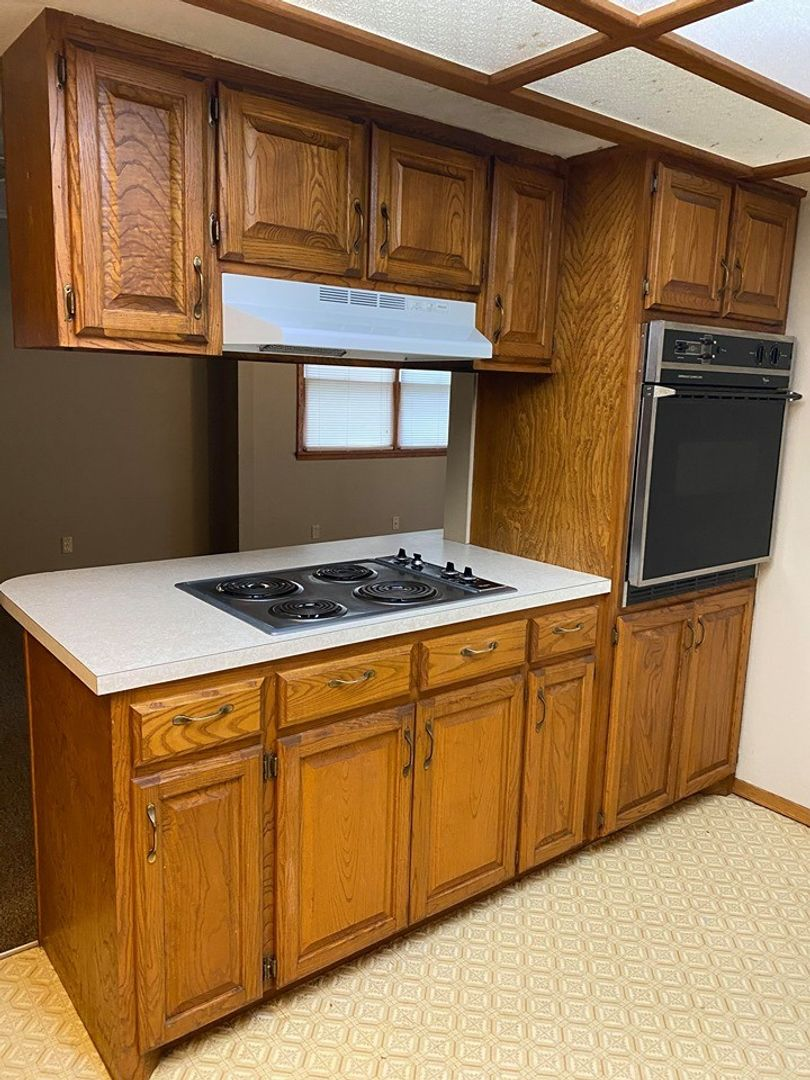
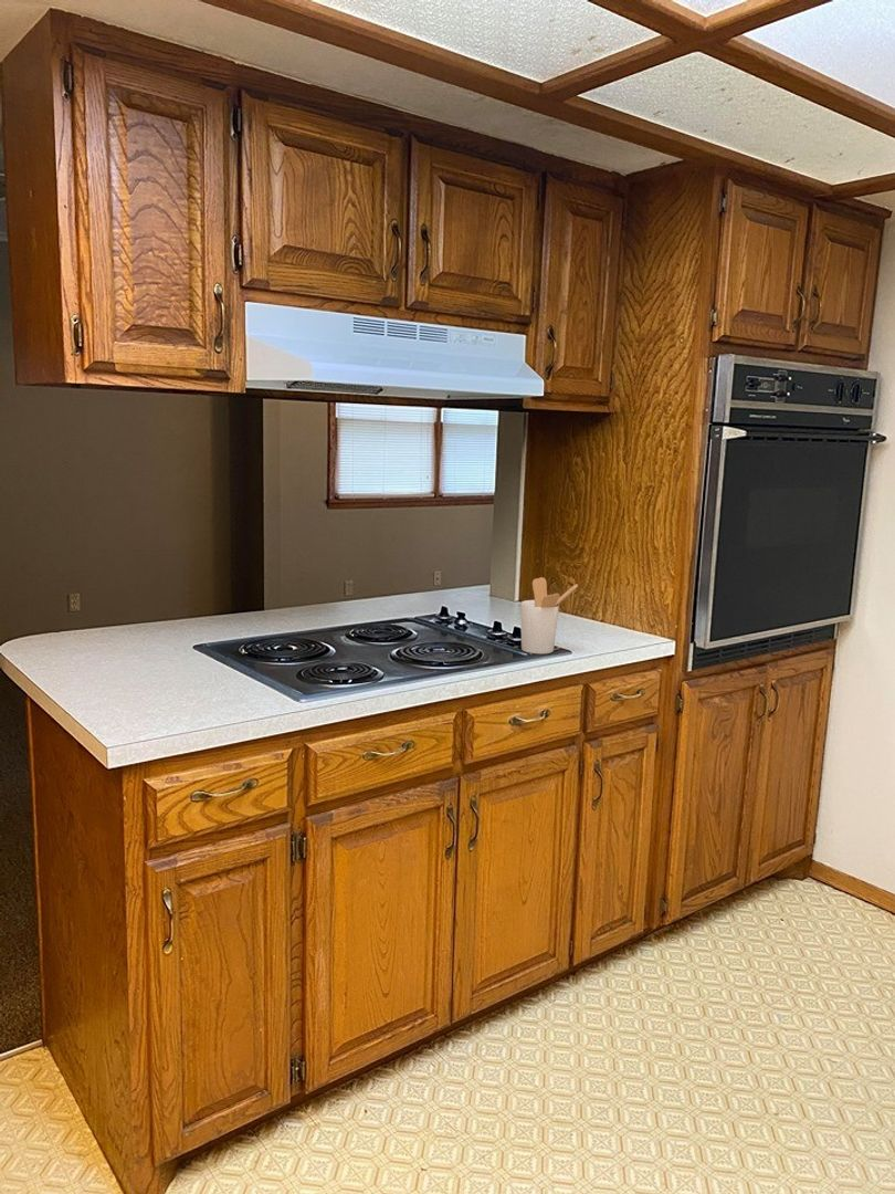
+ utensil holder (549, 616)
